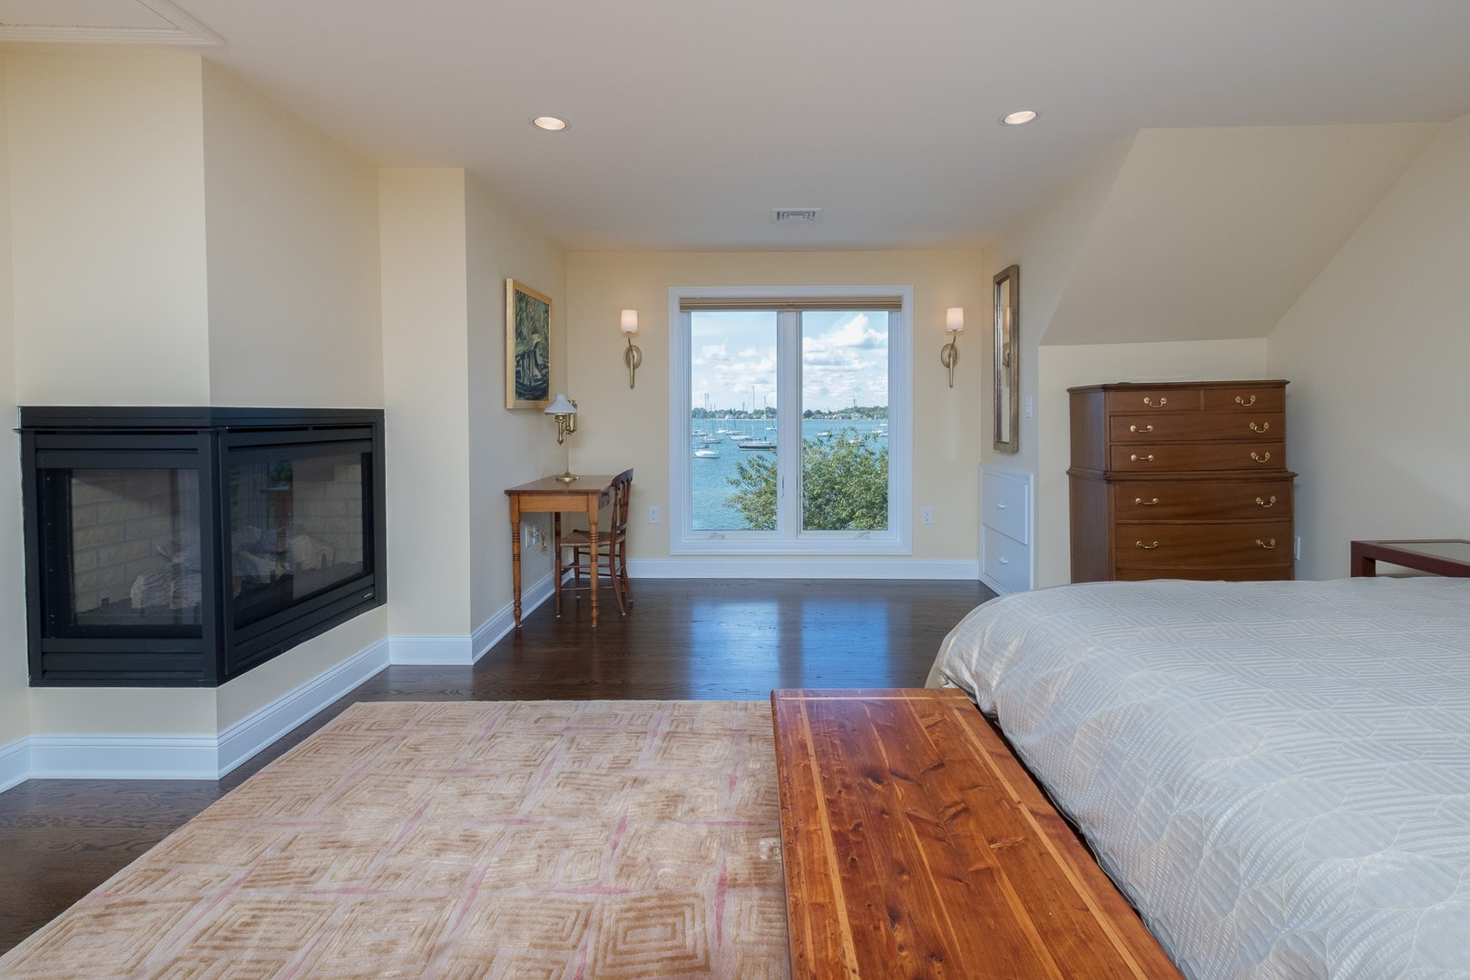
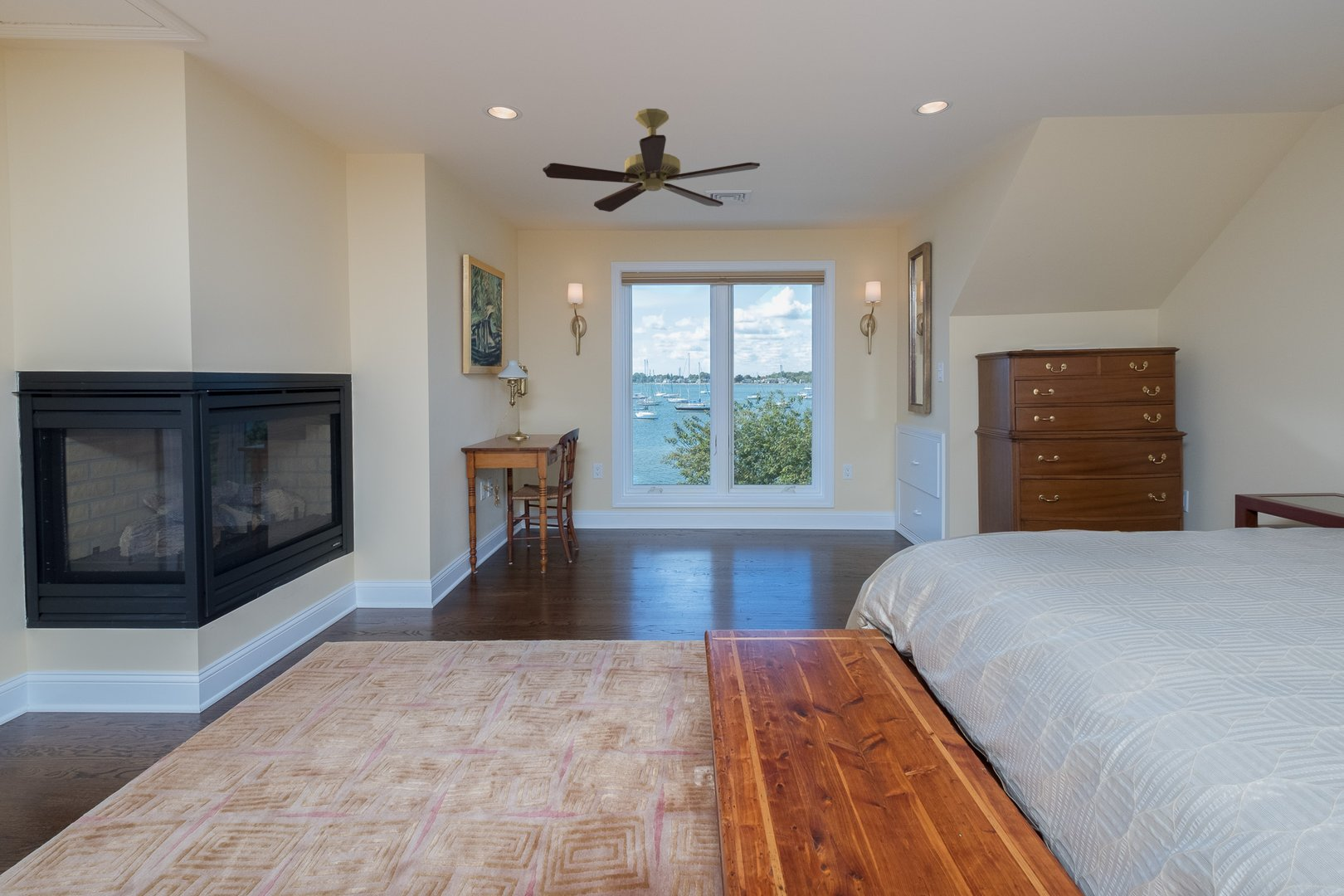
+ ceiling fan (650, 149)
